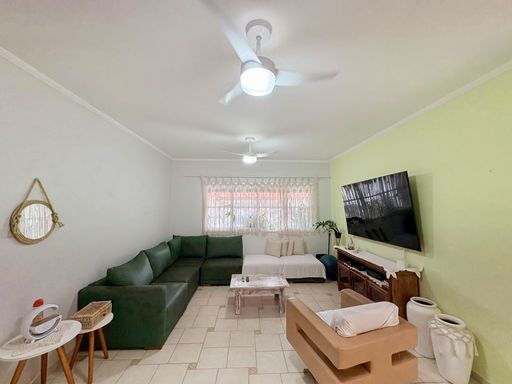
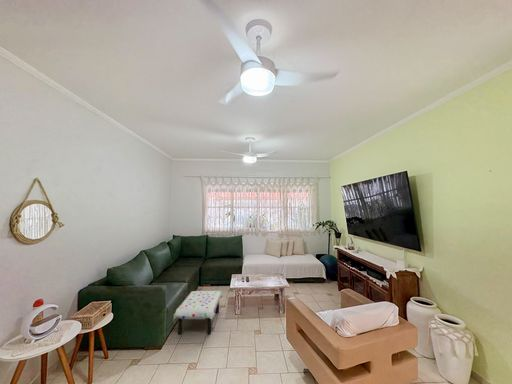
+ table (200, 310)
